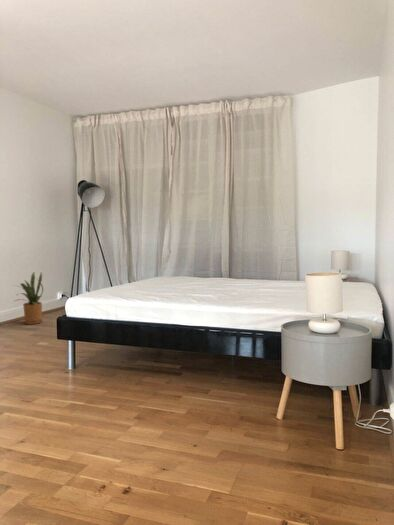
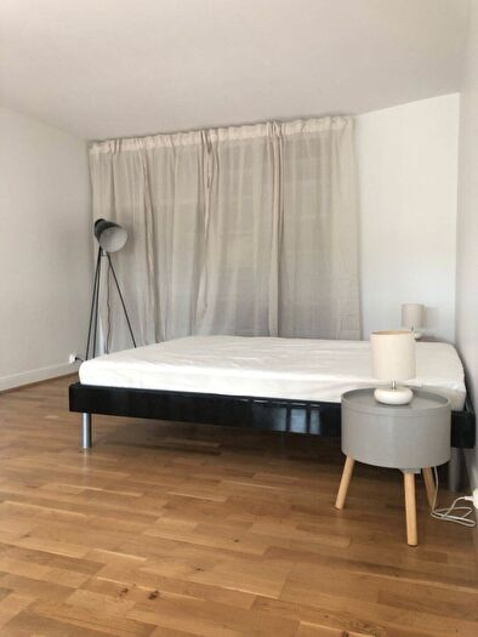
- house plant (29, 298)
